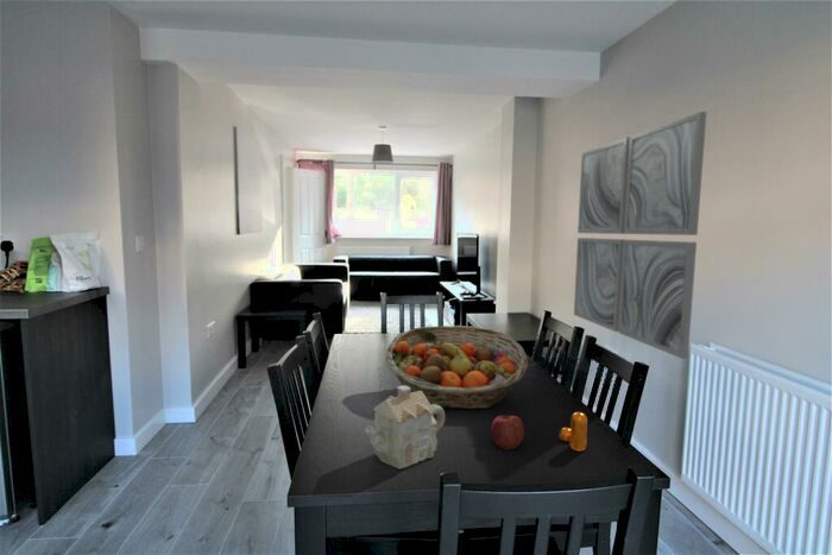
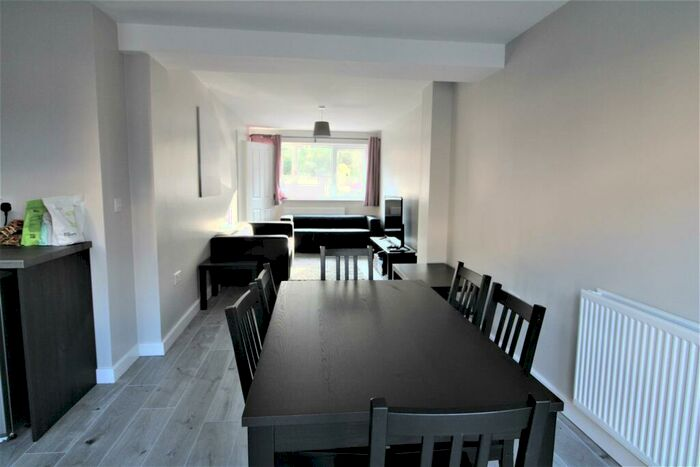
- wall art (624, 239)
- apple (506, 430)
- pepper shaker (573, 425)
- fruit basket (455, 364)
- teapot (406, 420)
